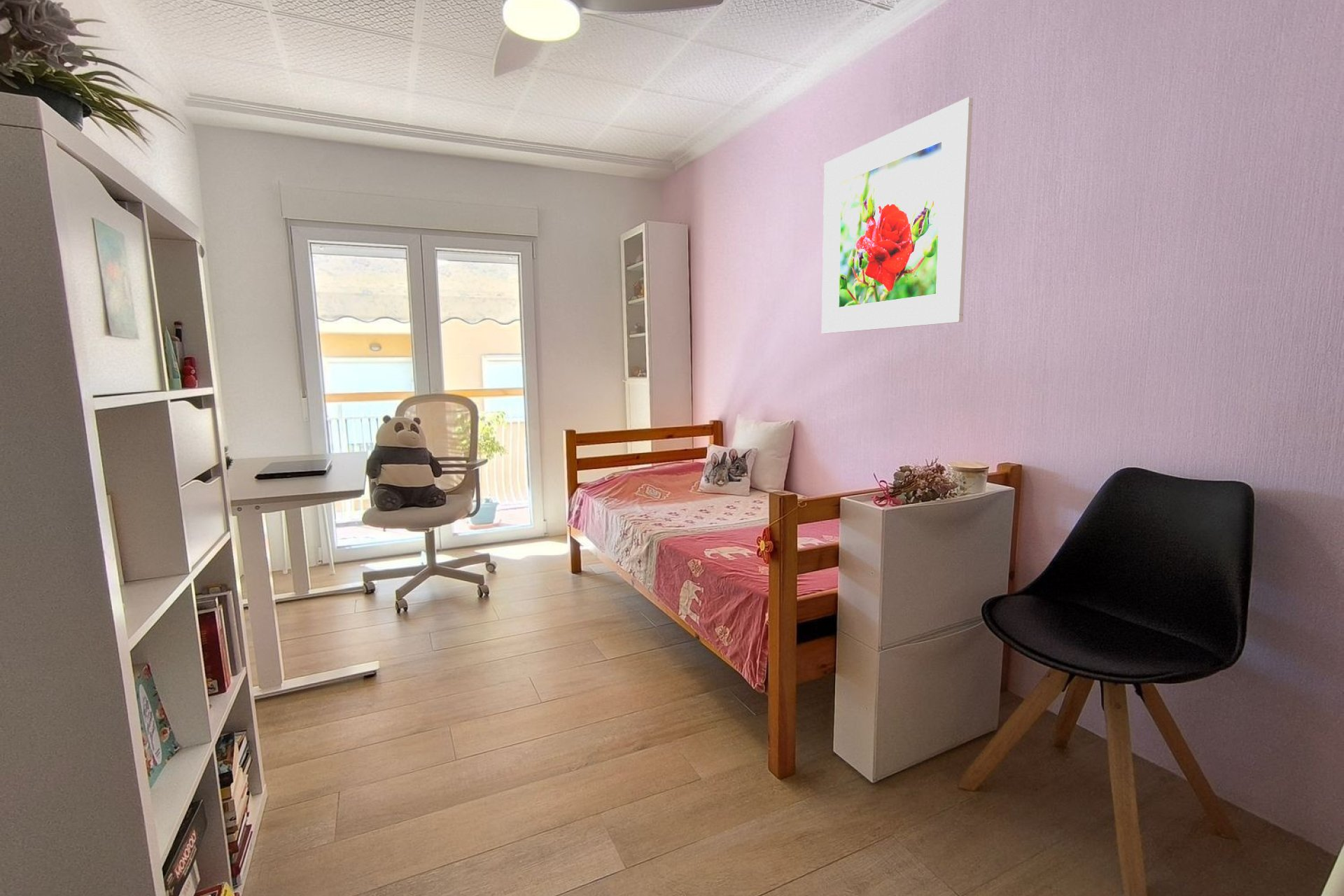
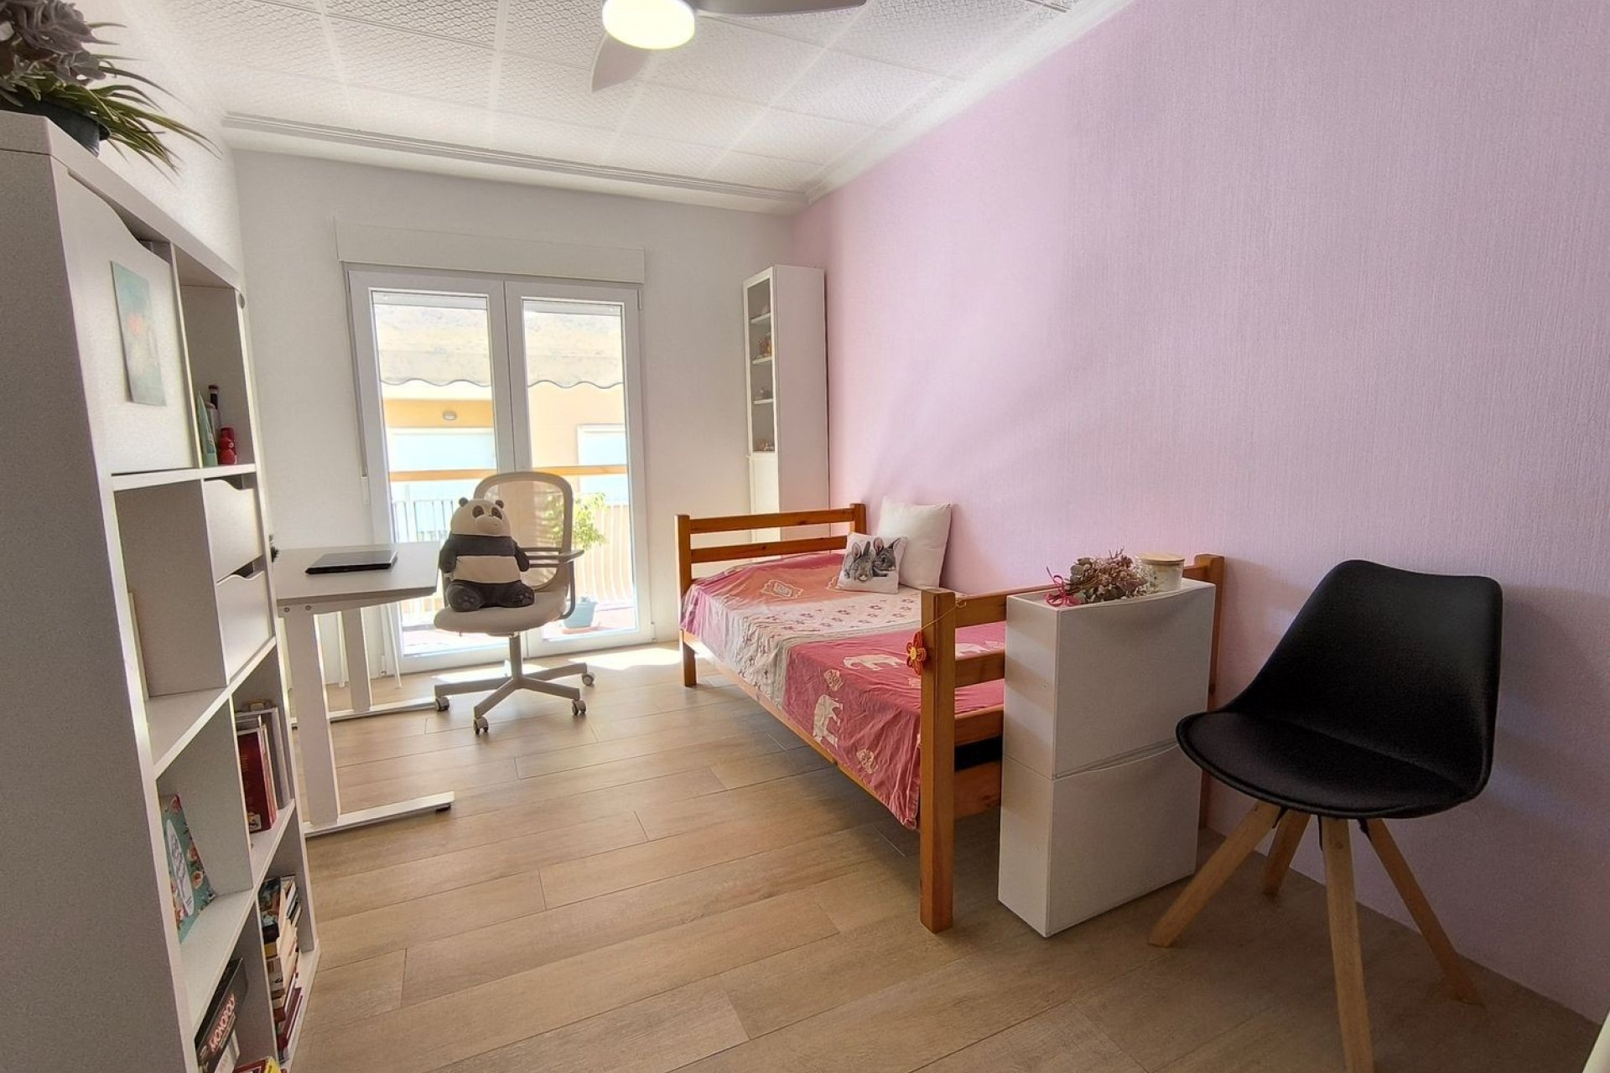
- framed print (886, 233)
